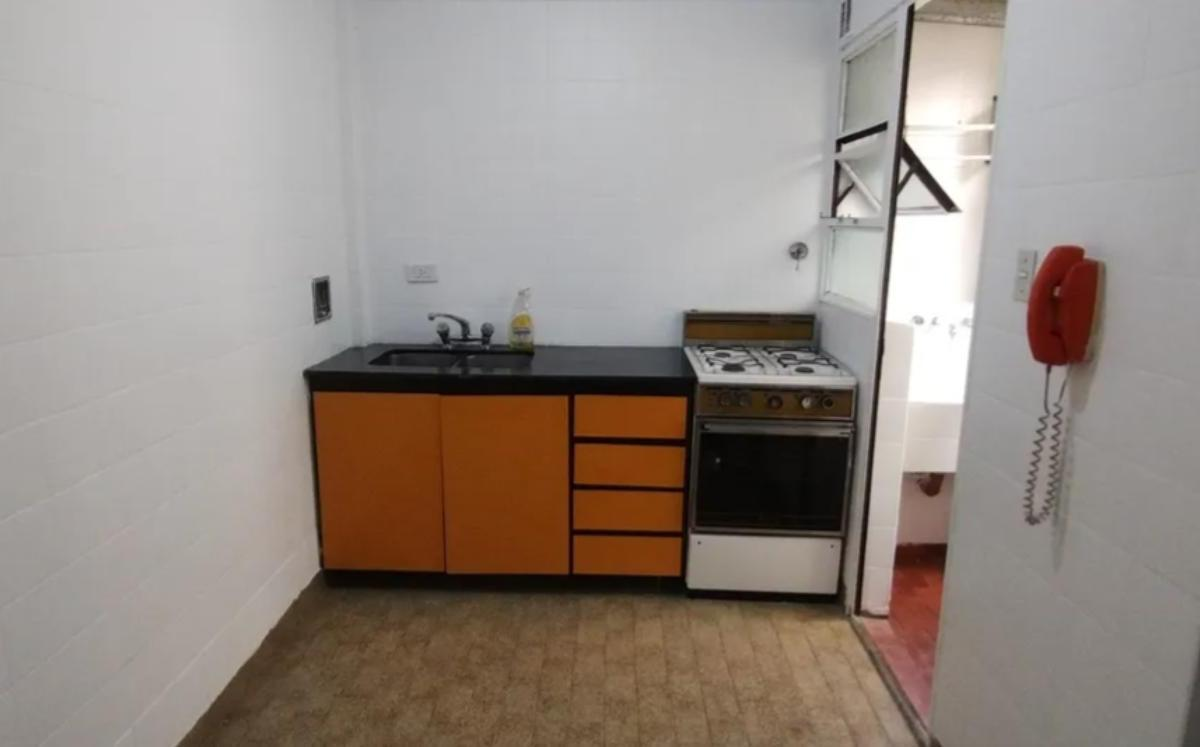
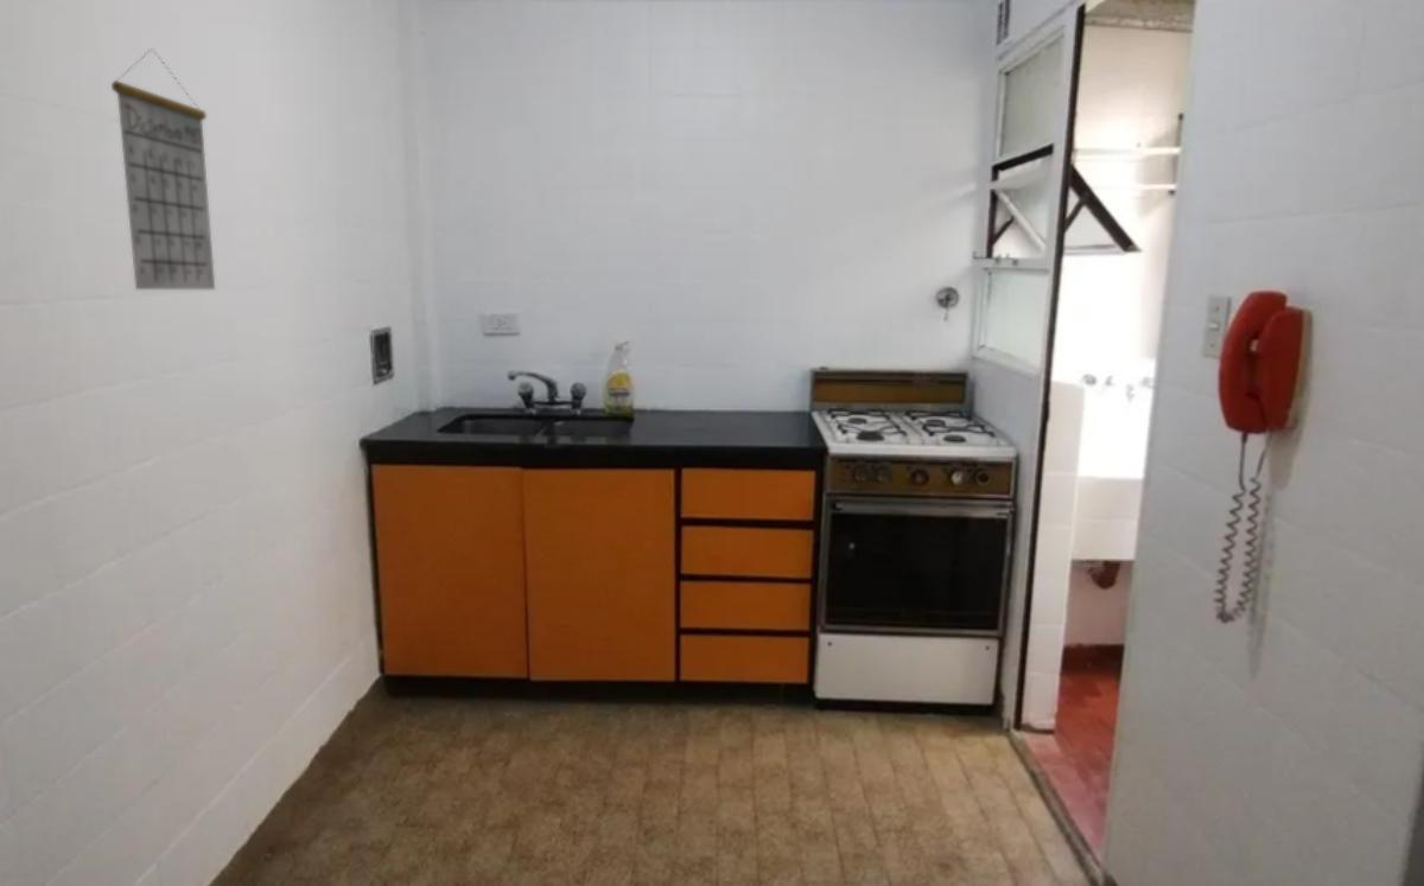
+ calendar (167, 171)
